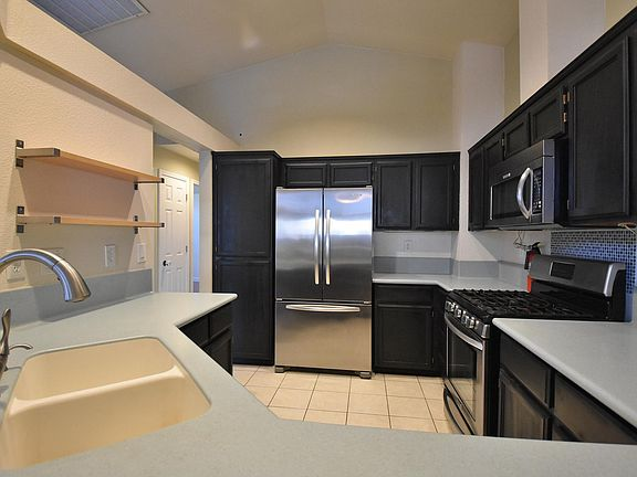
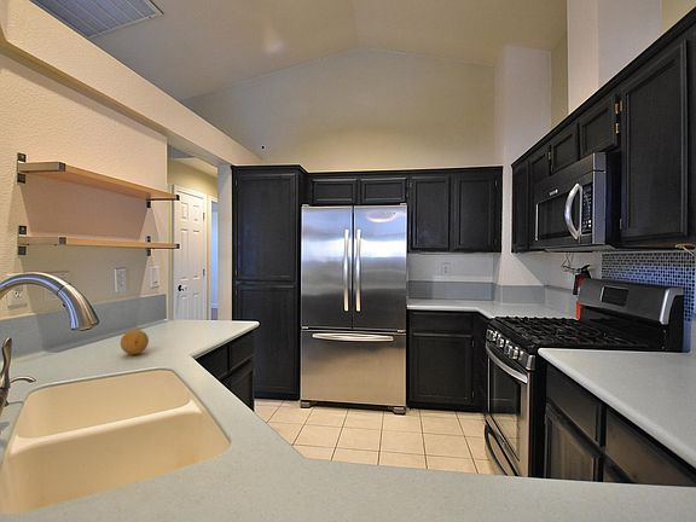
+ fruit (134, 341)
